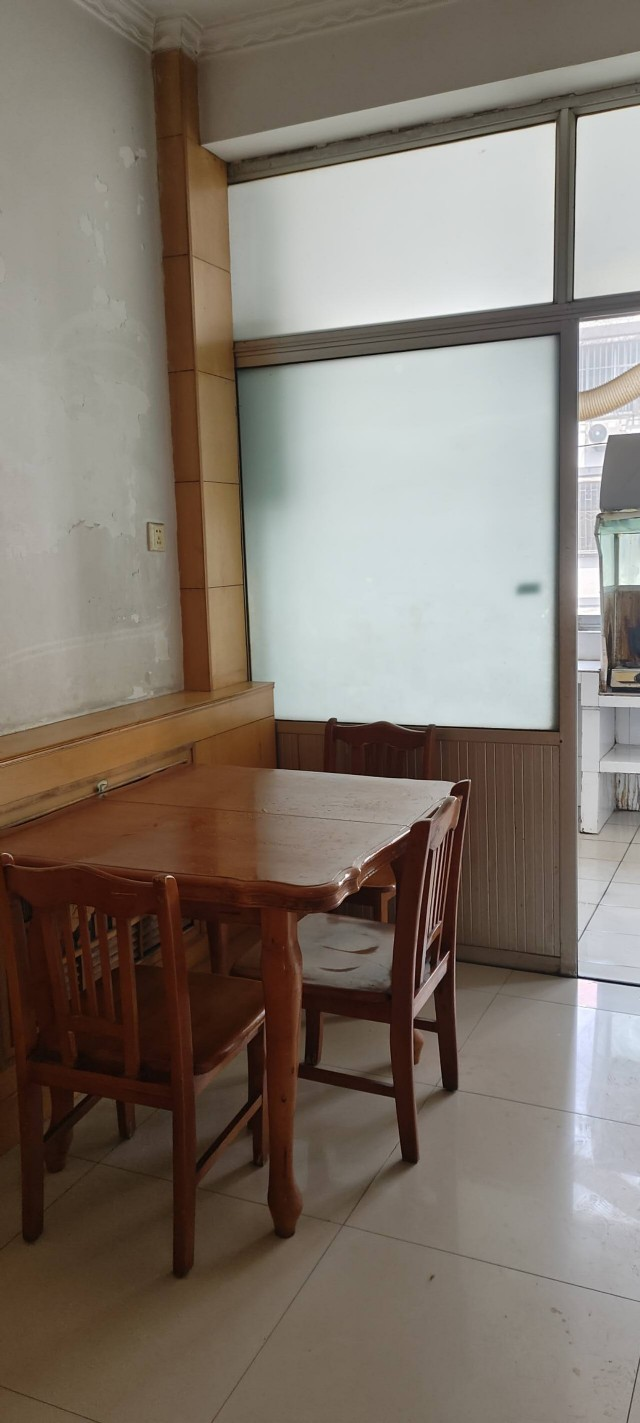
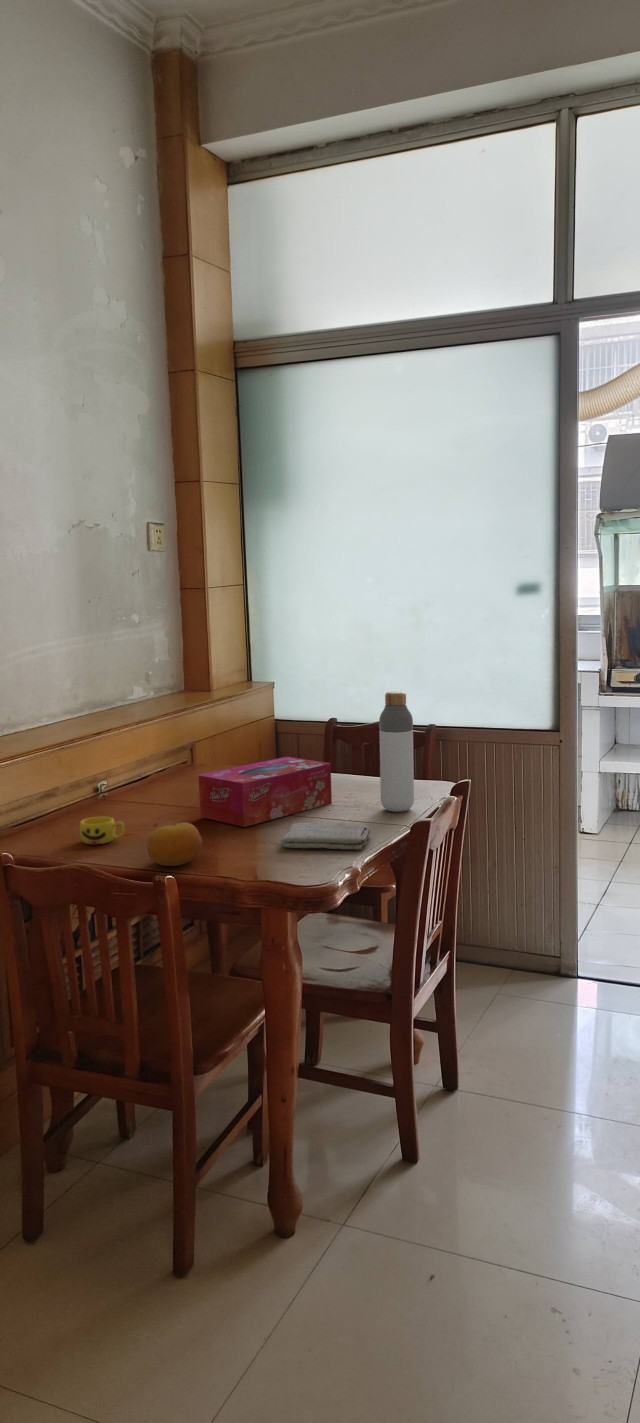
+ tissue box (266, 789)
+ cup (102, 830)
+ washcloth (326, 835)
+ bottle (396, 751)
+ fruit (174, 843)
